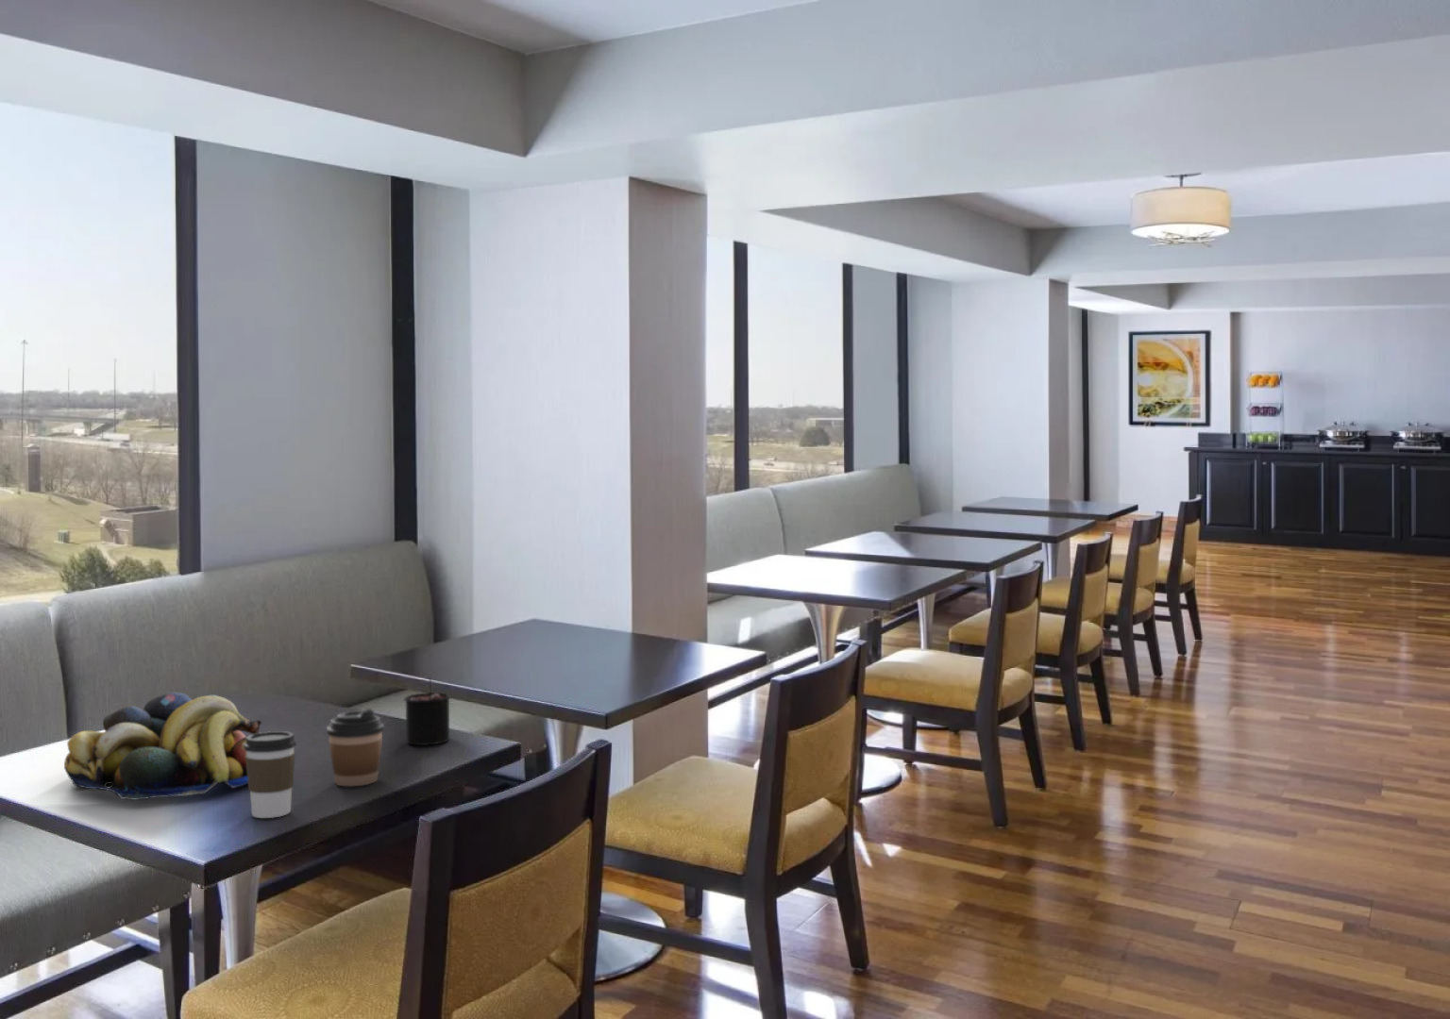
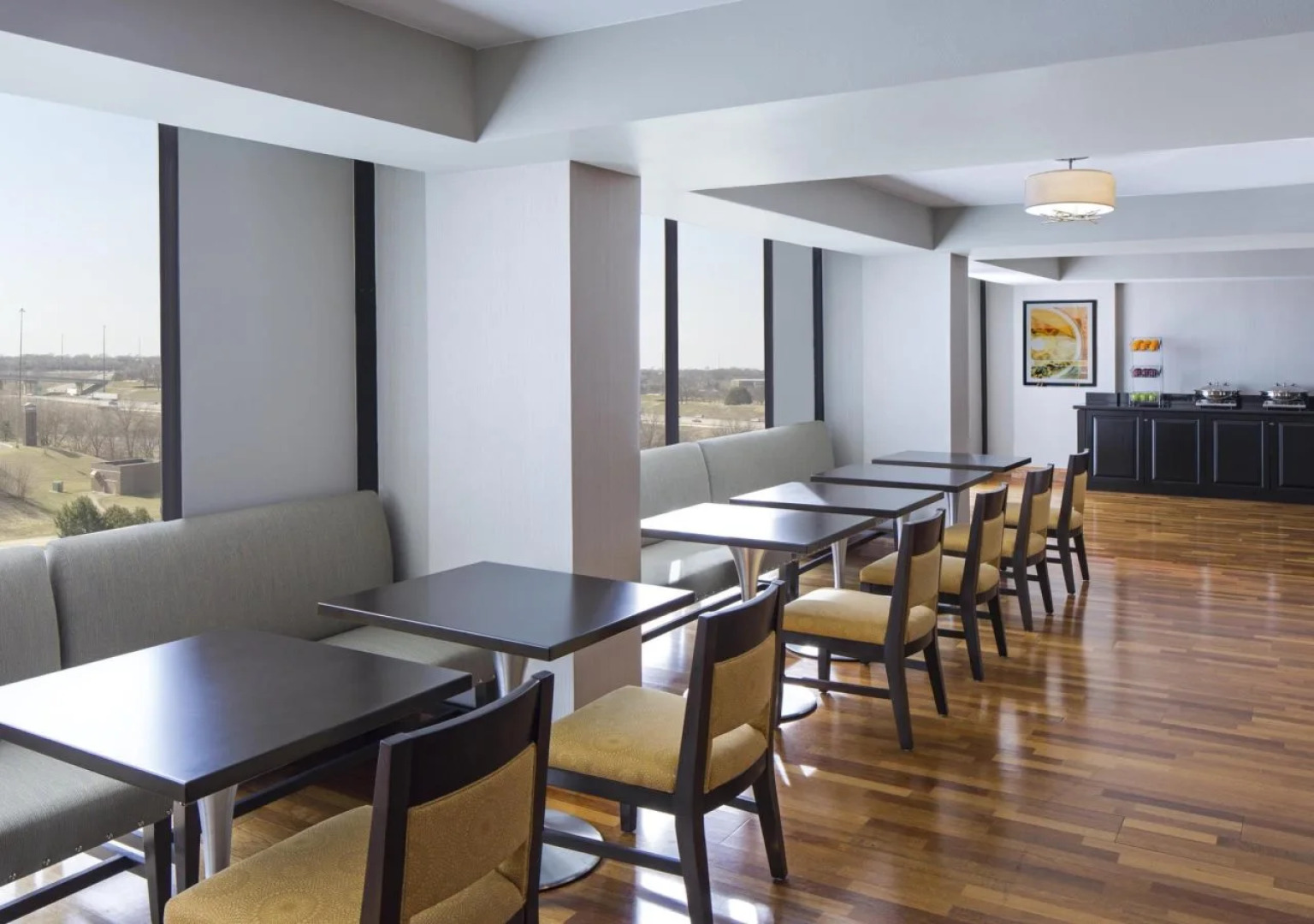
- candle (428, 708)
- fruit bowl (184, 734)
- coffee cup (270, 774)
- coffee cup (355, 746)
